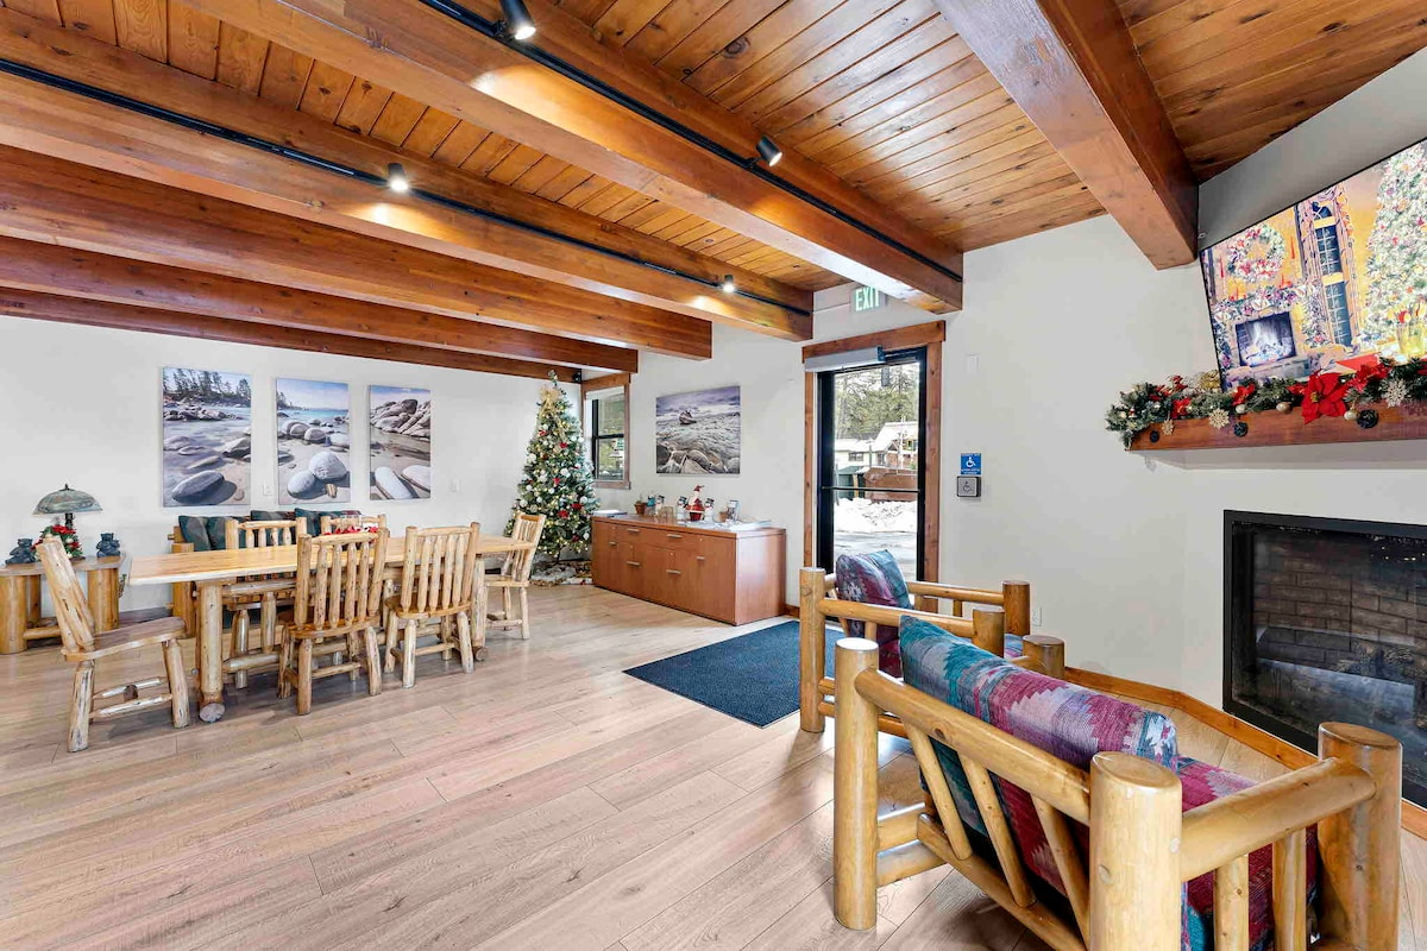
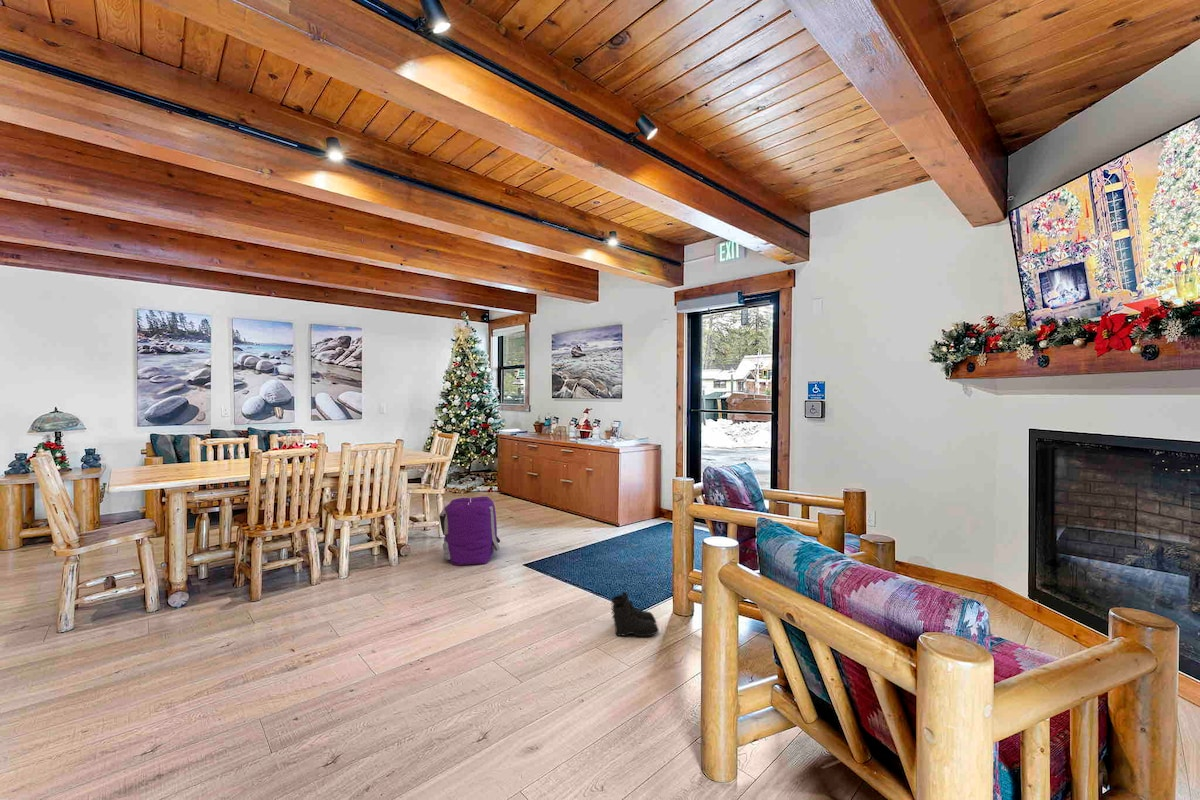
+ backpack (471, 527)
+ boots (634, 612)
